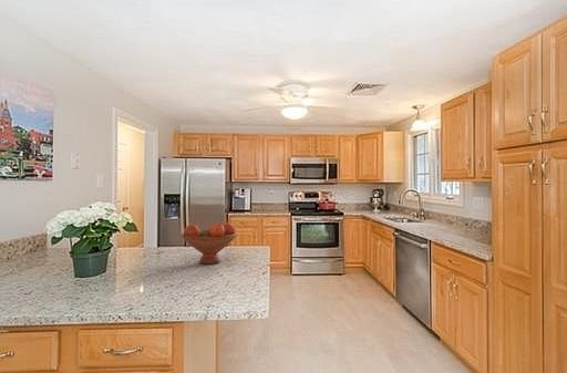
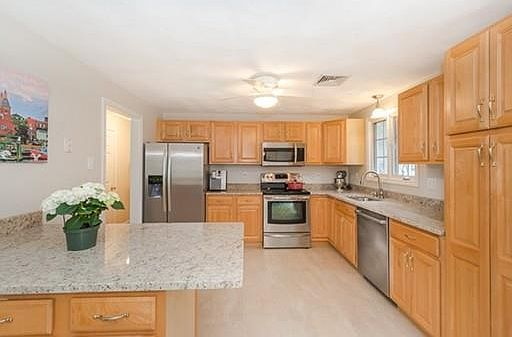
- fruit bowl (209, 241)
